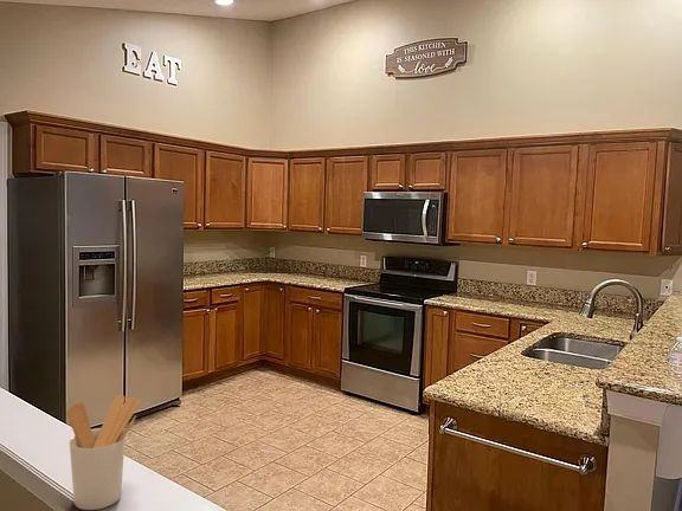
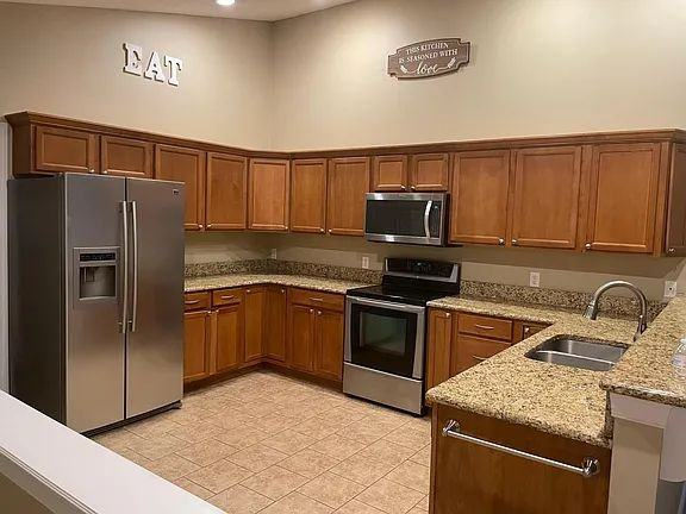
- utensil holder (107, 447)
